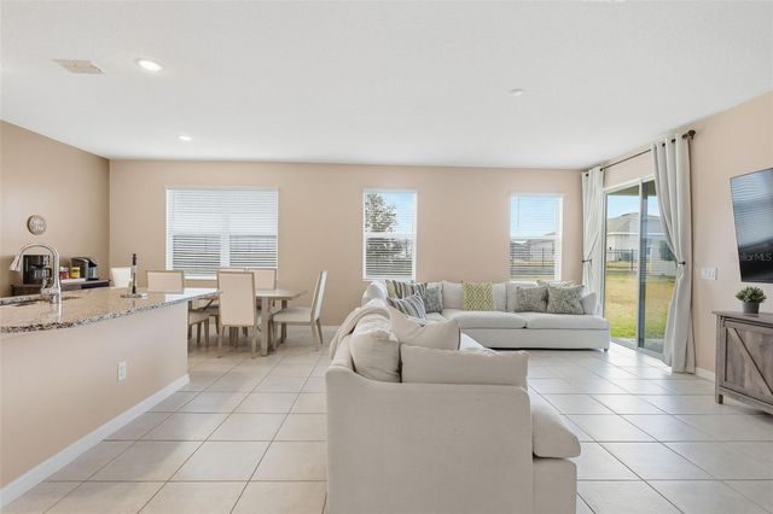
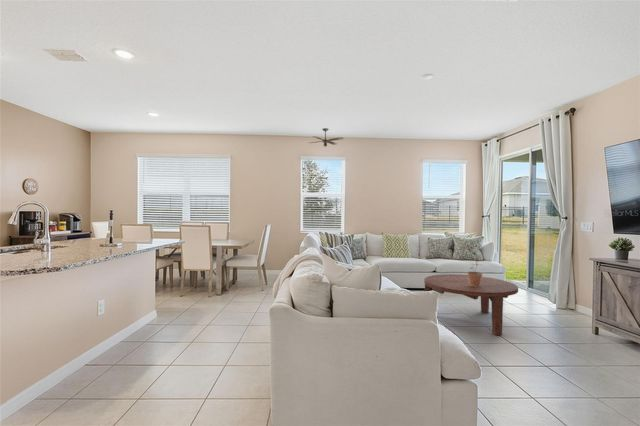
+ ceiling fan (325, 137)
+ coffee table (470, 297)
+ potted plant (473, 264)
